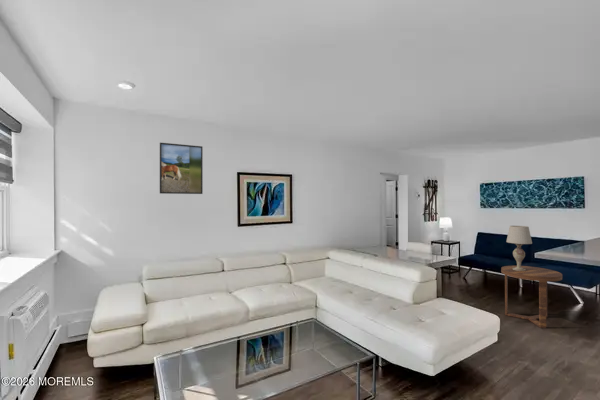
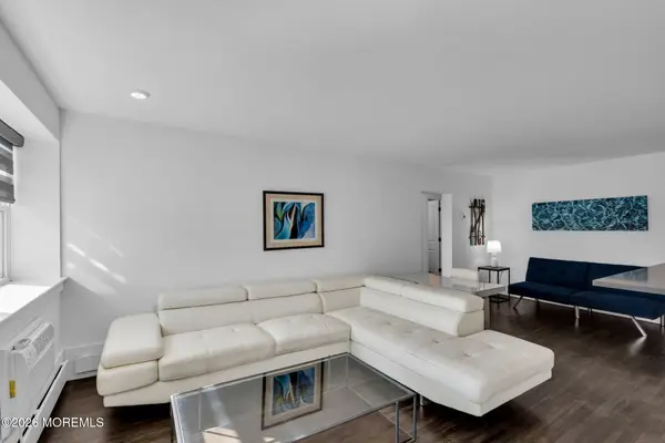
- table lamp (519, 247)
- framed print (181, 169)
- side table (539, 295)
